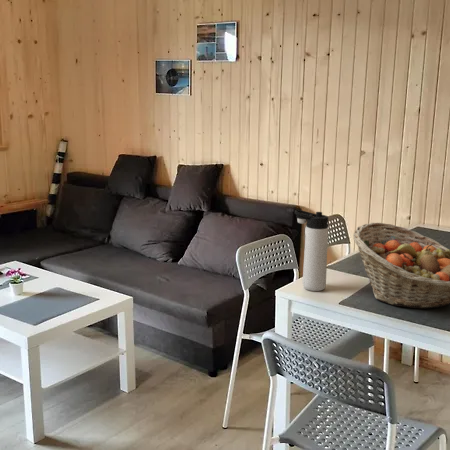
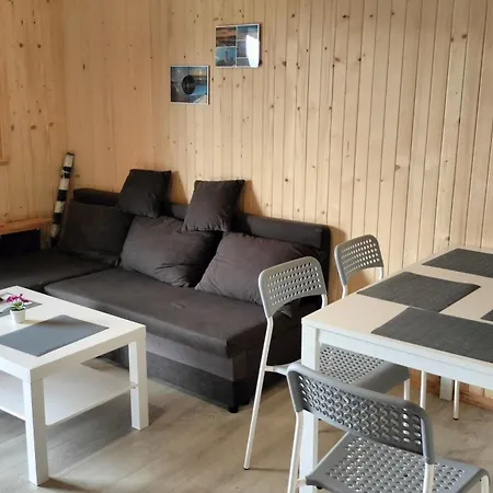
- thermos bottle (310, 250)
- fruit basket (410, 262)
